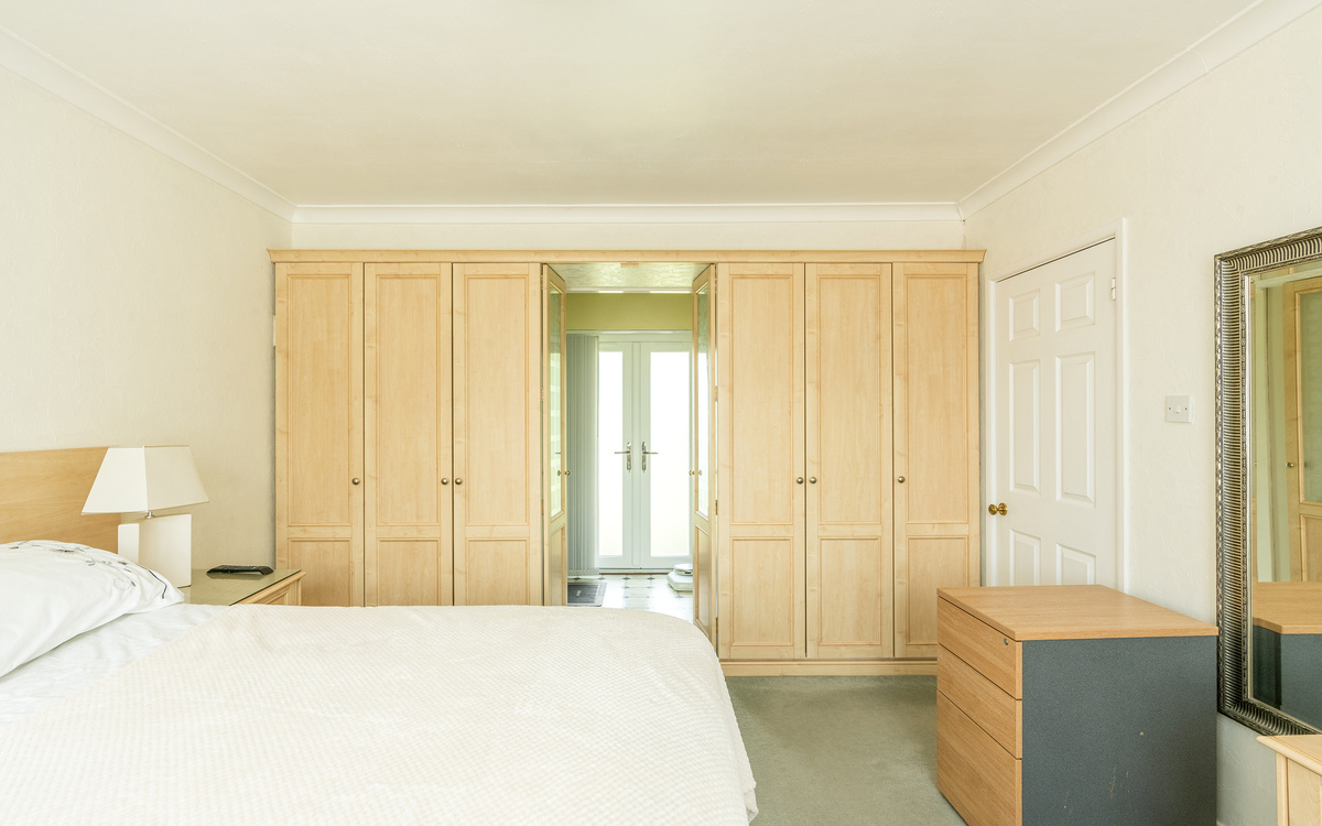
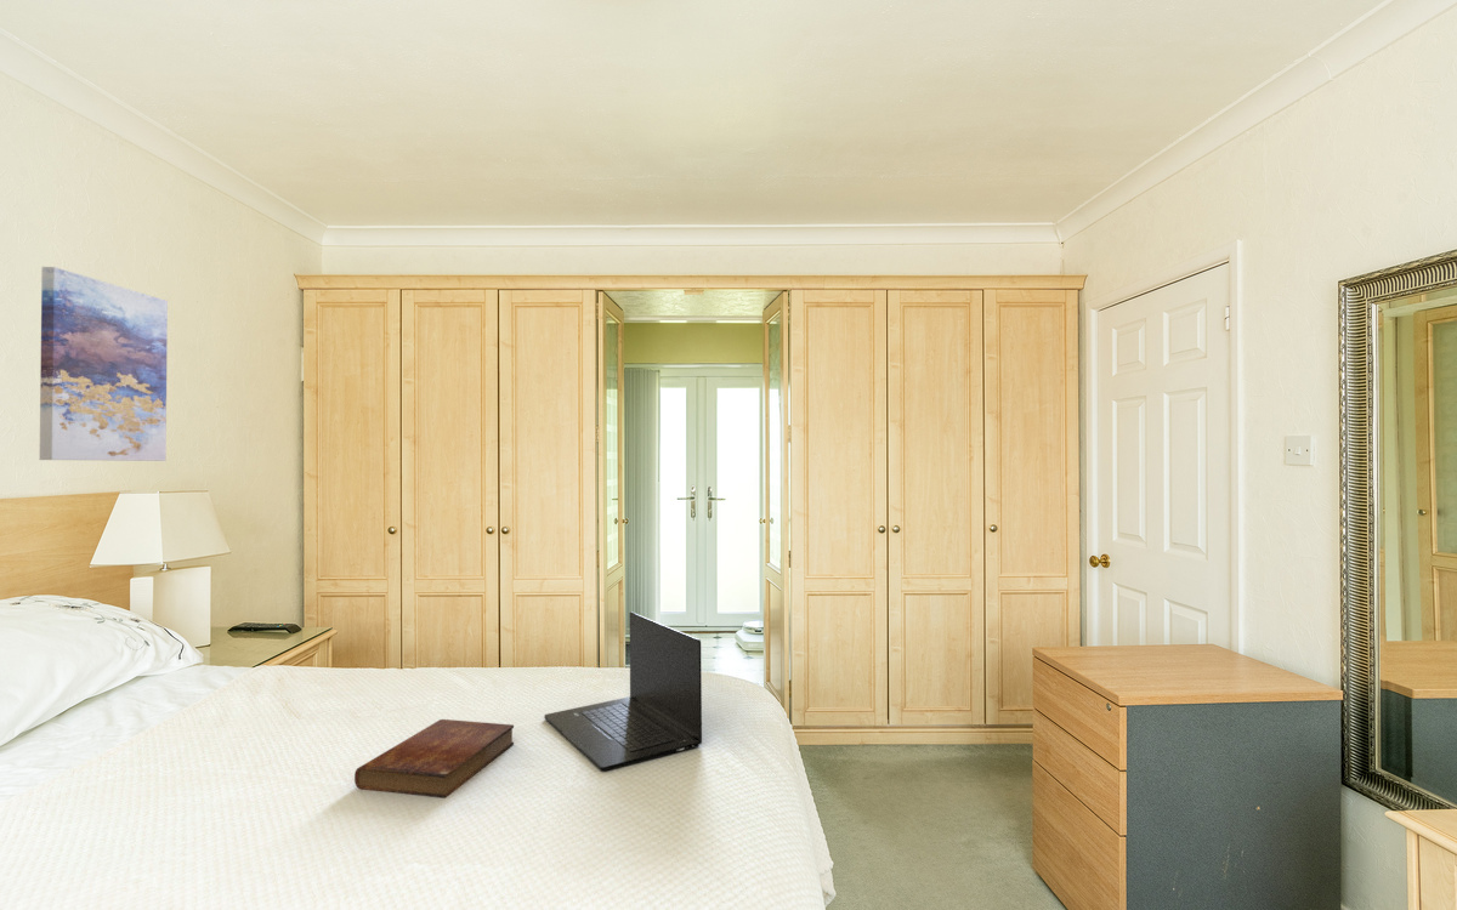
+ wall art (109, 372)
+ laptop (630, 681)
+ bible (440, 753)
